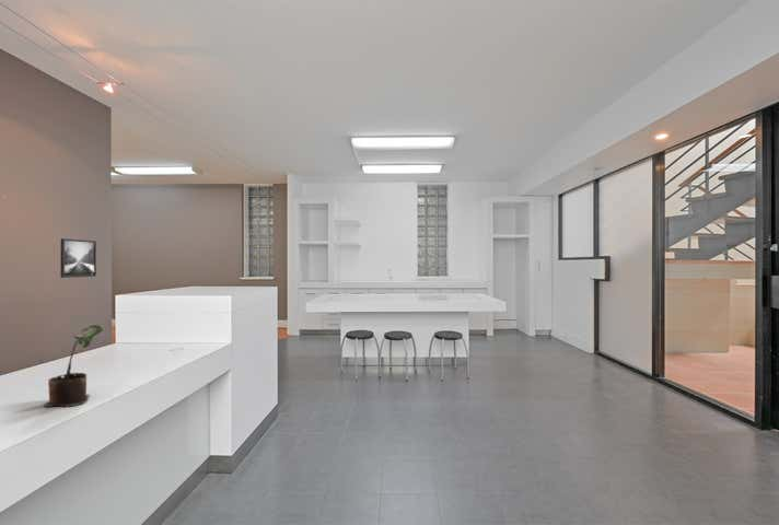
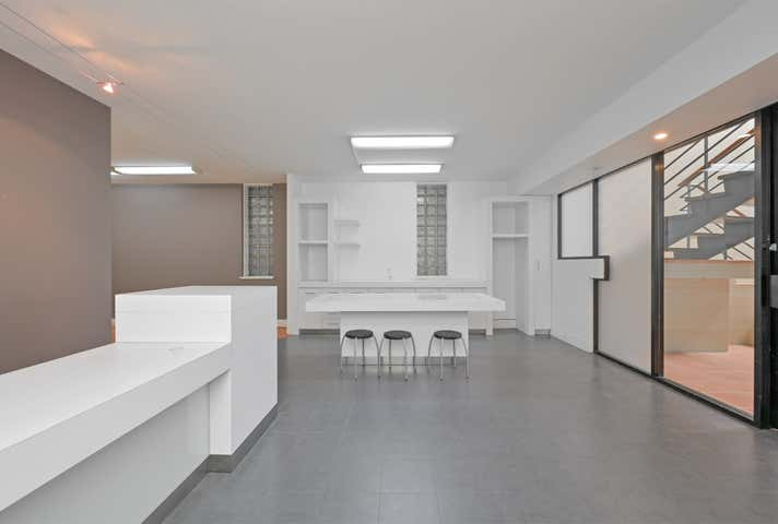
- potted plant (71, 358)
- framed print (79, 258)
